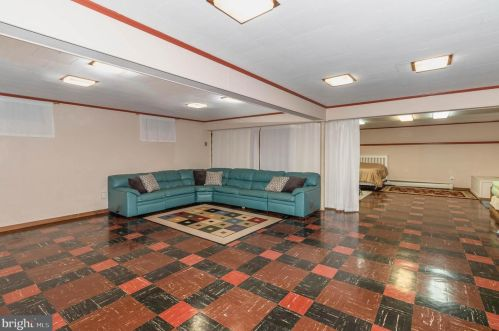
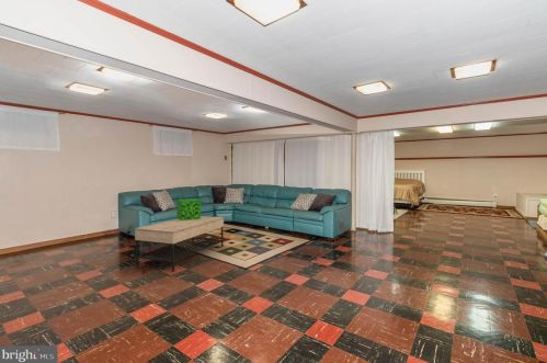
+ decorative cube (189, 208)
+ coffee table (184, 239)
